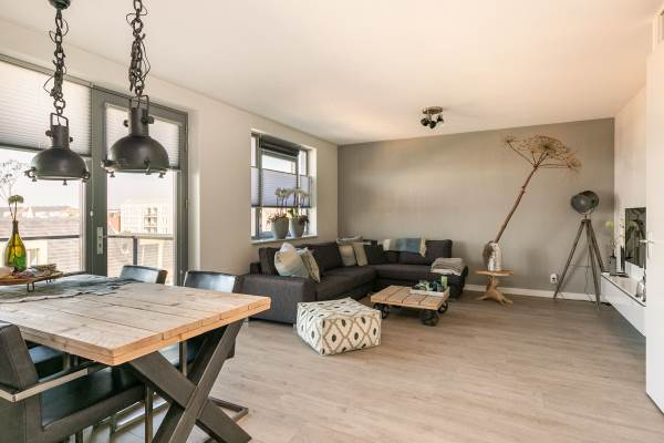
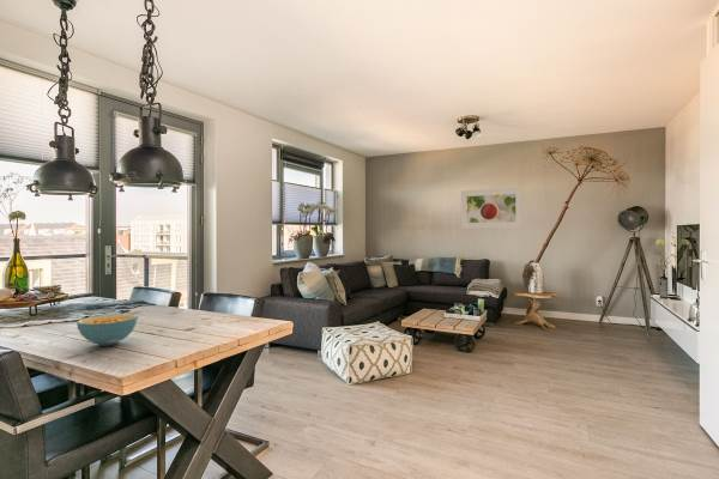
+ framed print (490, 208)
+ cereal bowl (108, 331)
